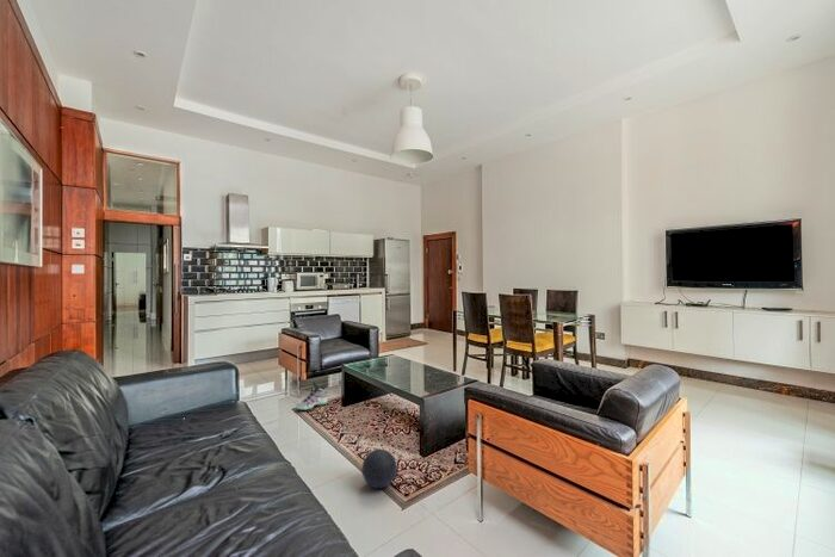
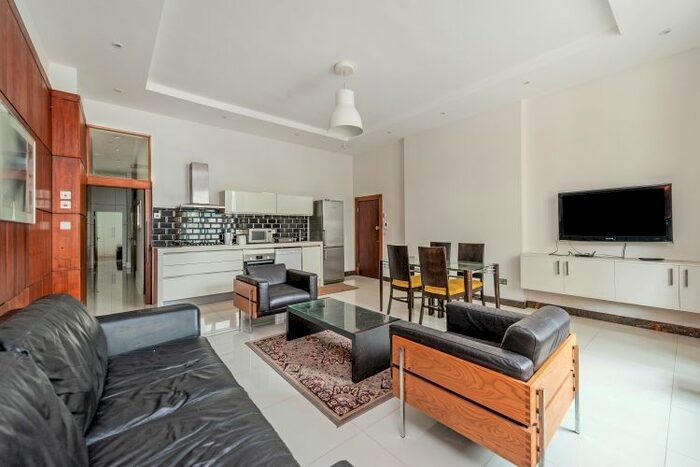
- sneaker (311, 394)
- ball (379, 468)
